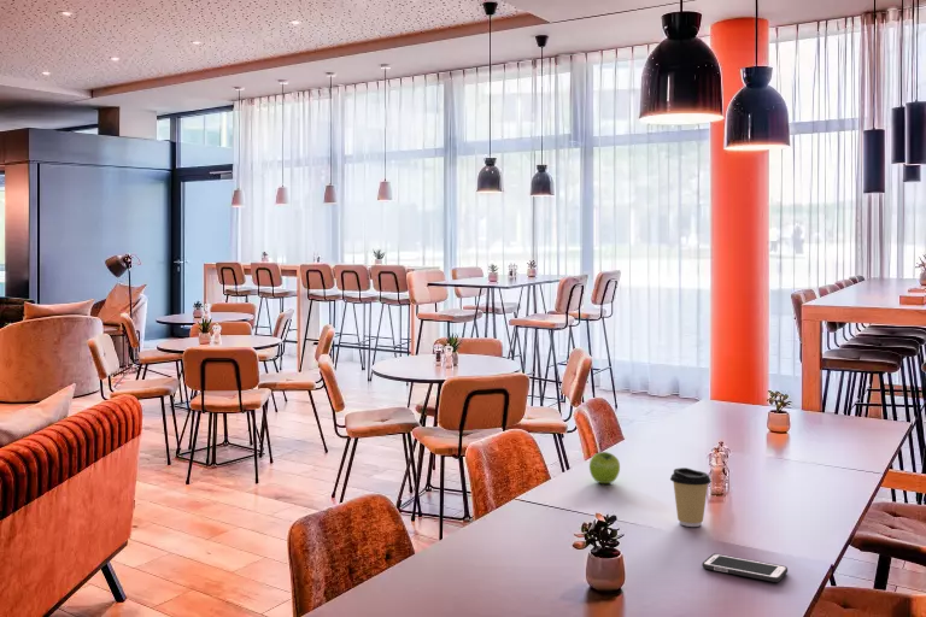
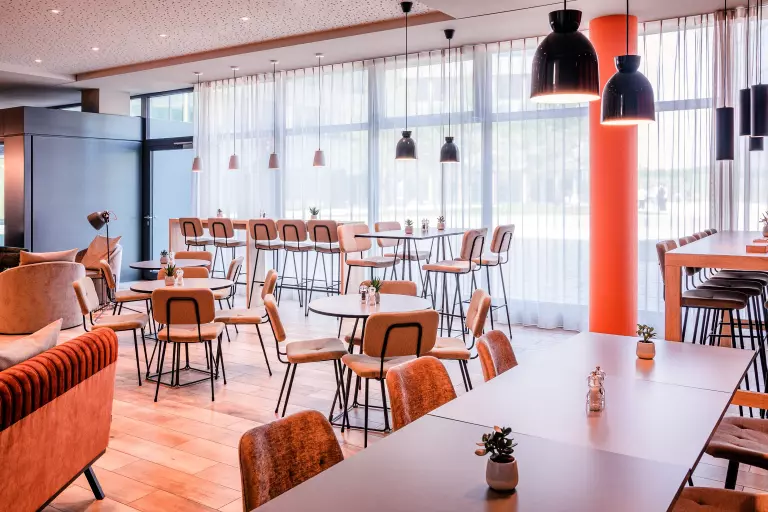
- fruit (604, 468)
- coffee cup (690, 496)
- cell phone (744, 568)
